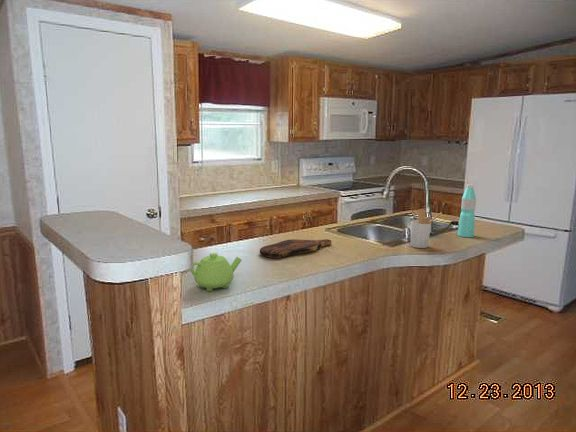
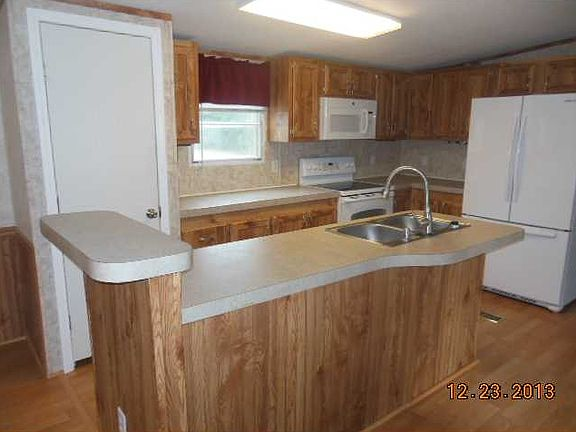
- cutting board (296, 246)
- teapot (216, 269)
- utensil holder (425, 228)
- water bottle (467, 210)
